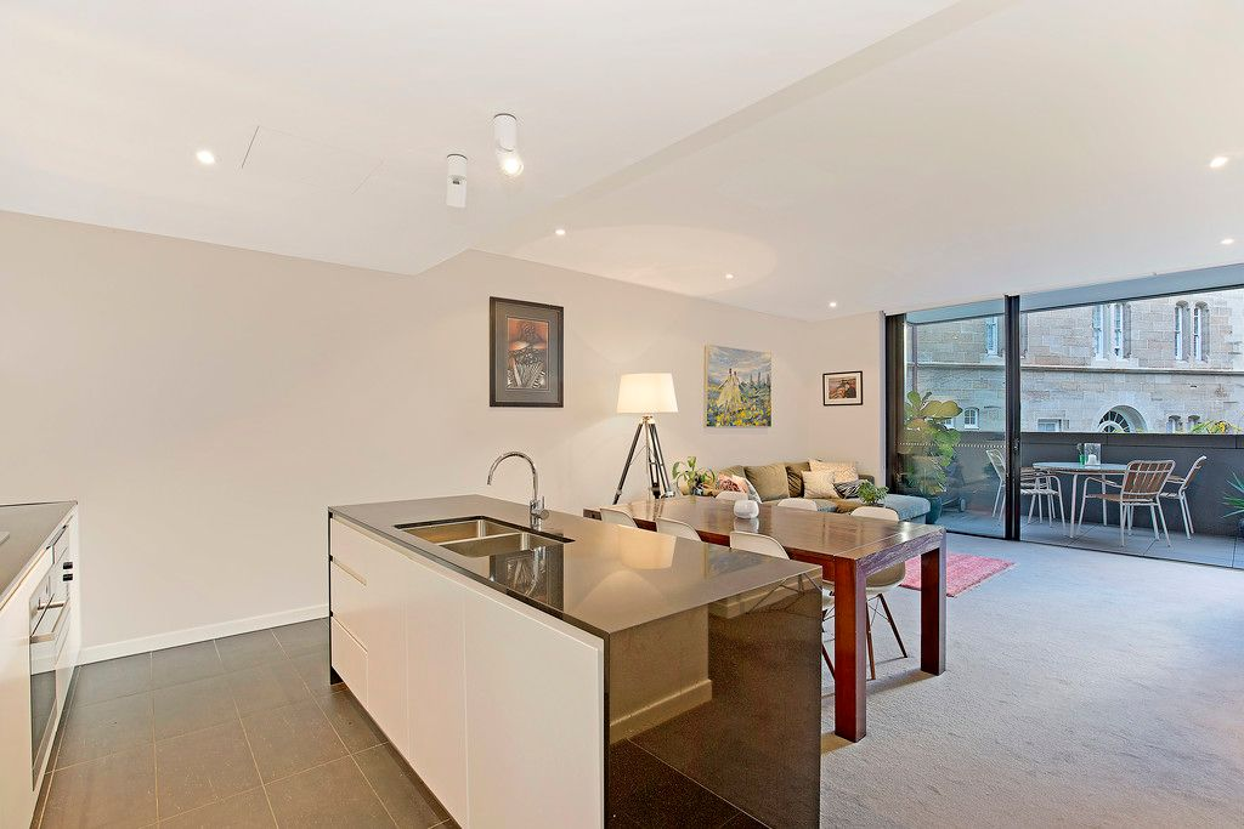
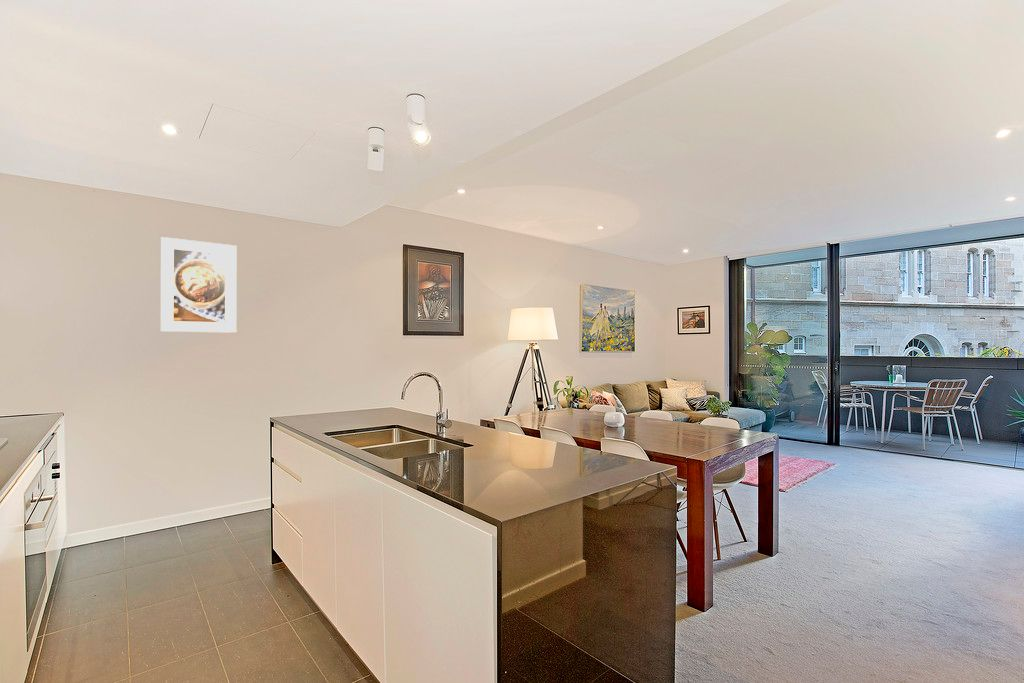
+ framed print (200, 286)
